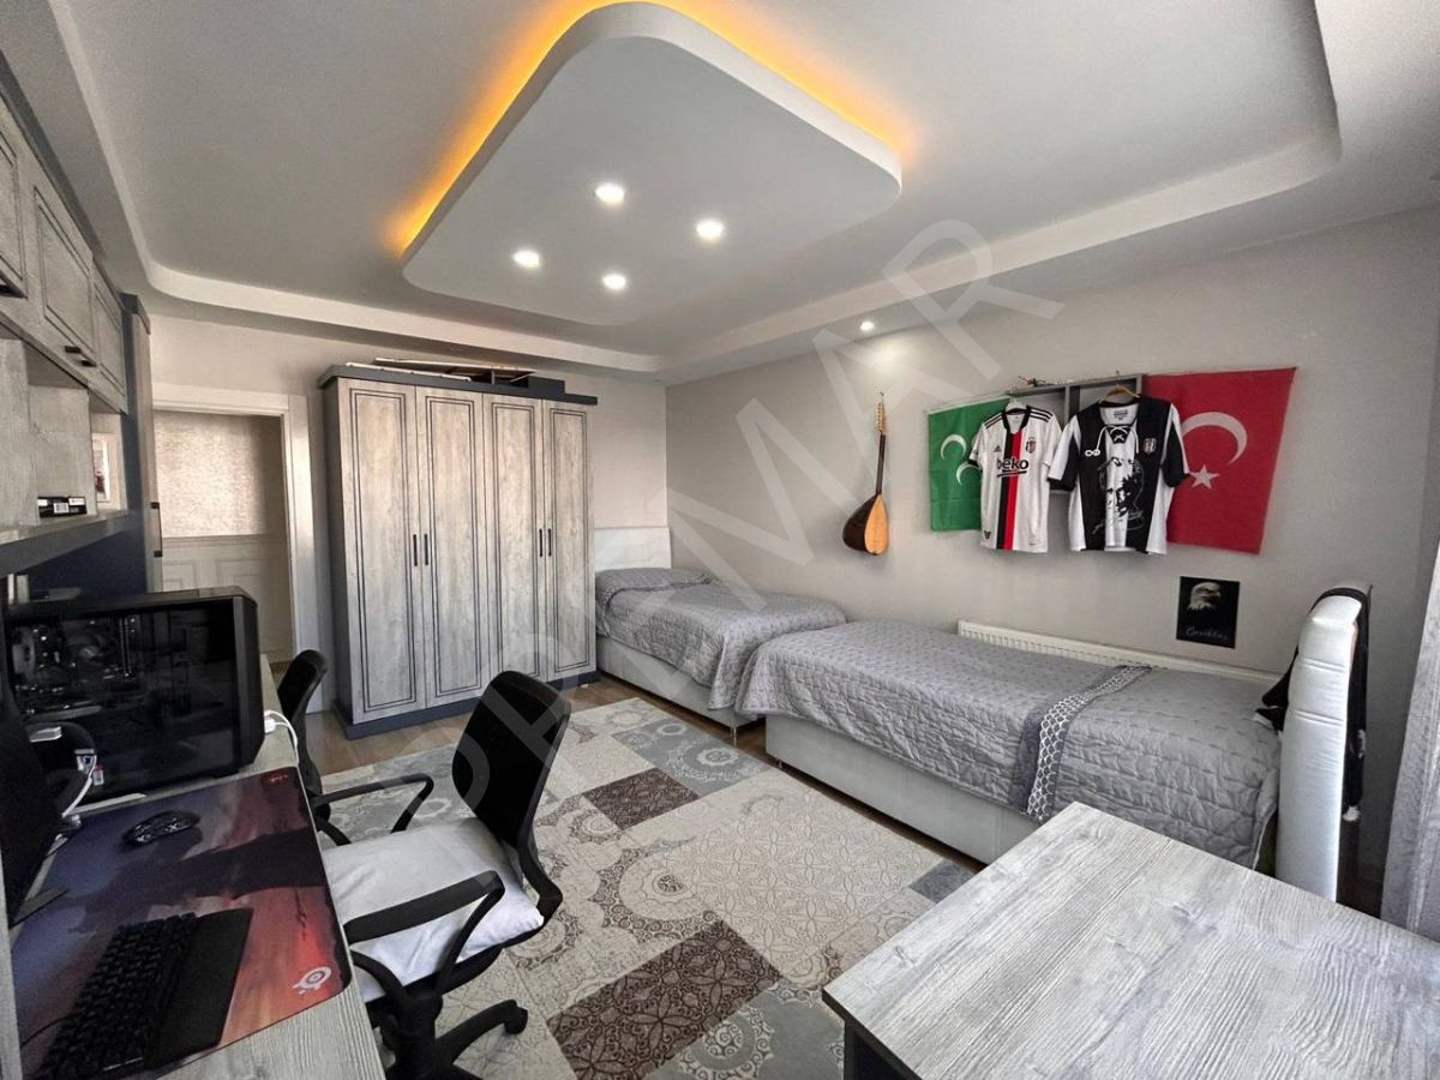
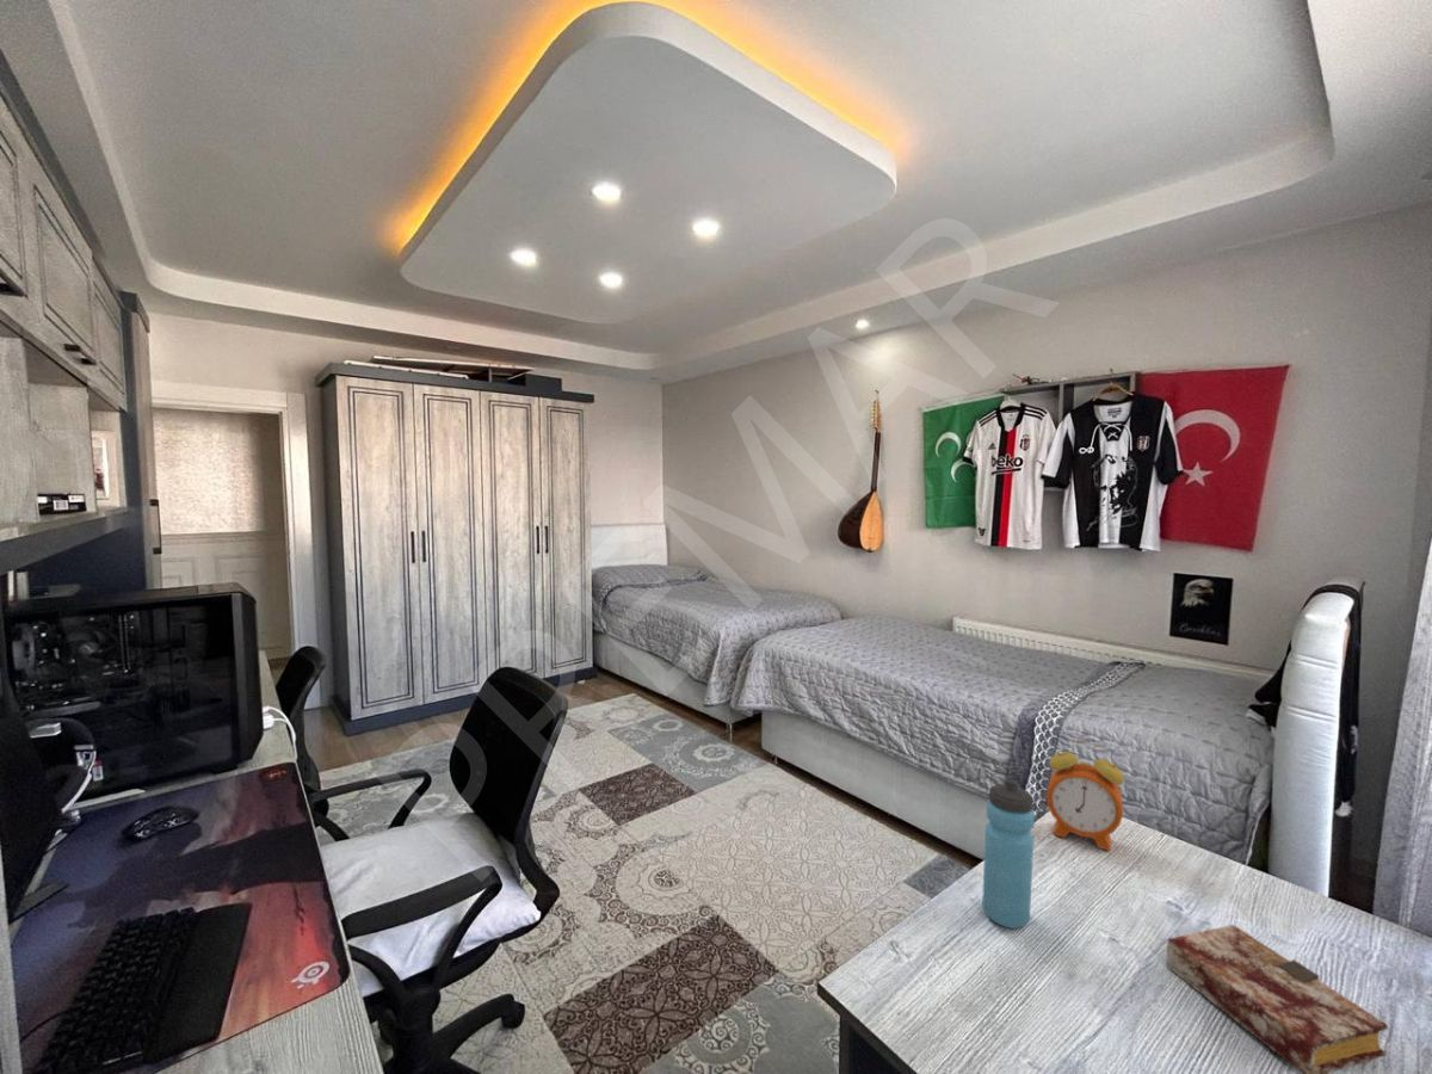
+ water bottle (1008, 848)
+ alarm clock (1084, 790)
+ book (1267, 992)
